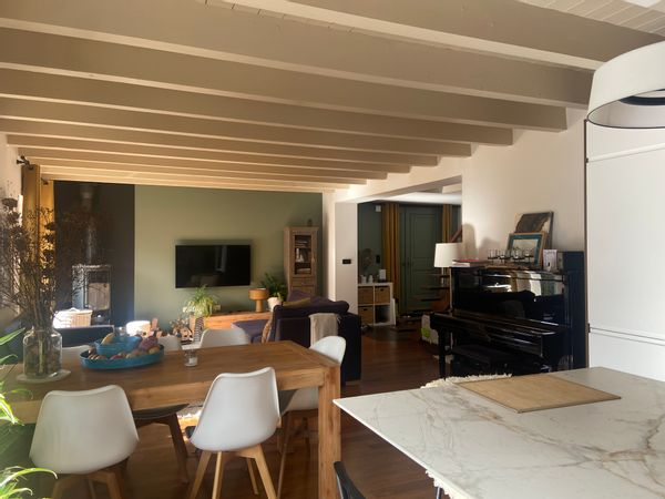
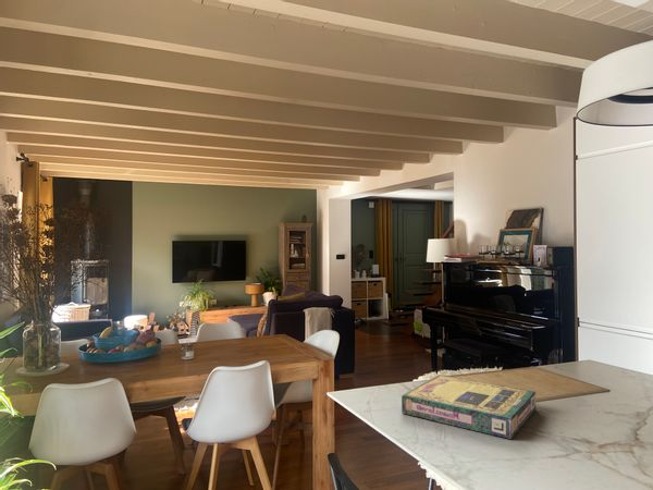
+ video game box (469, 402)
